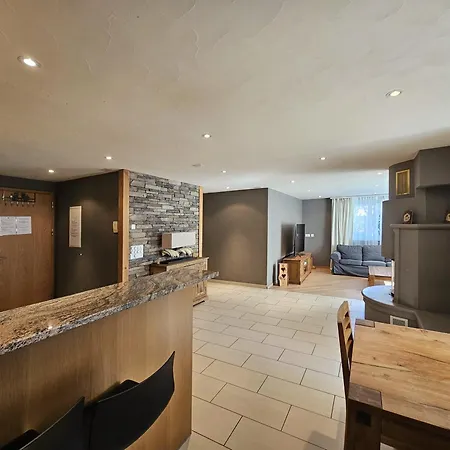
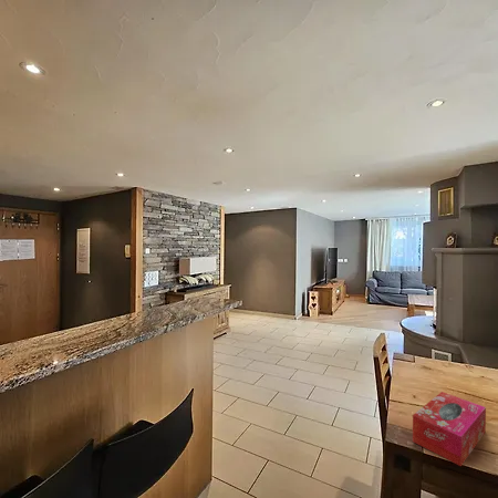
+ tissue box (449, 424)
